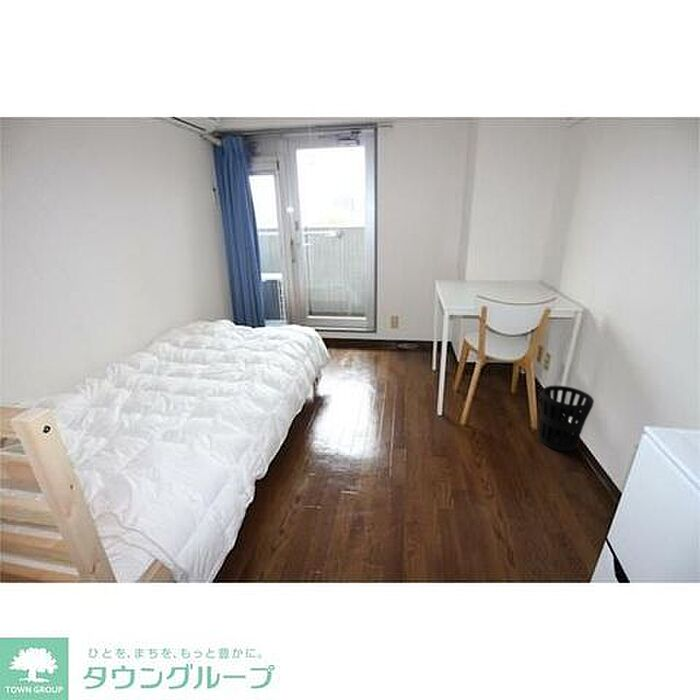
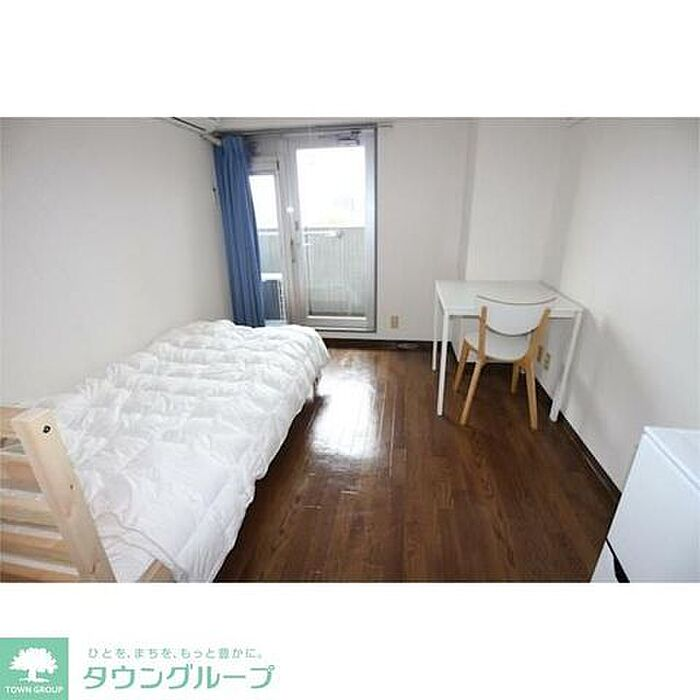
- wastebasket (561, 417)
